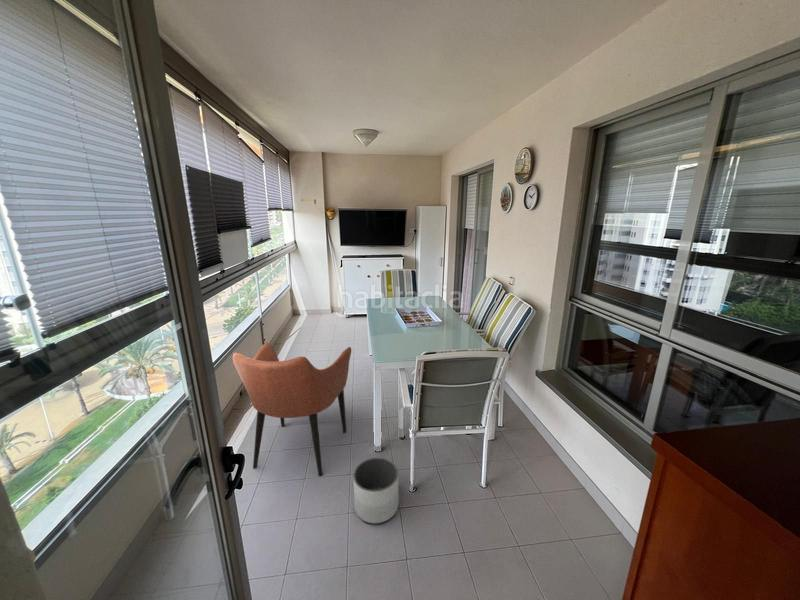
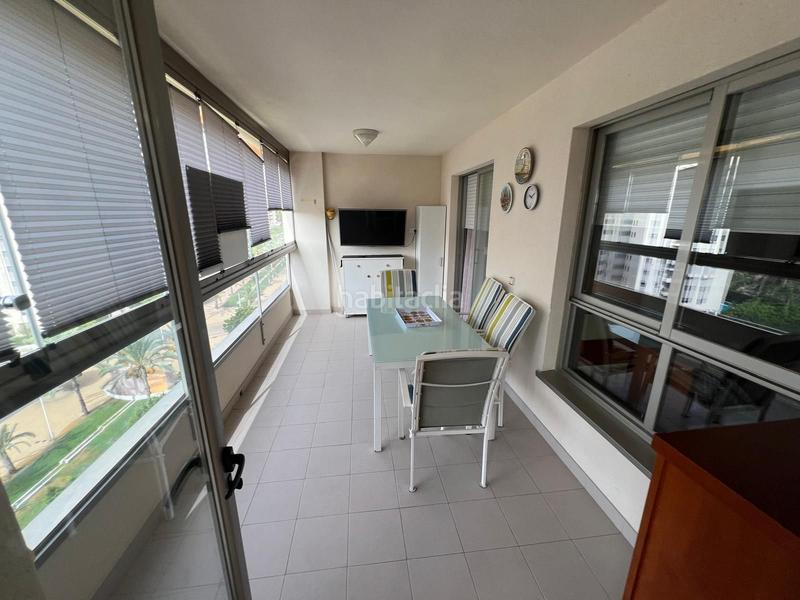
- armchair (293, 398)
- planter (376, 489)
